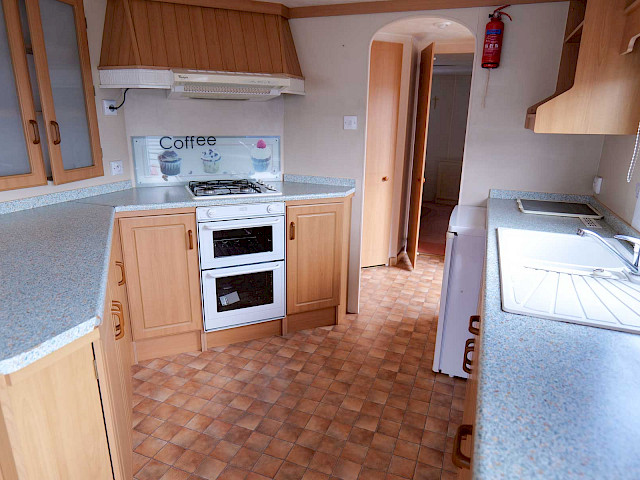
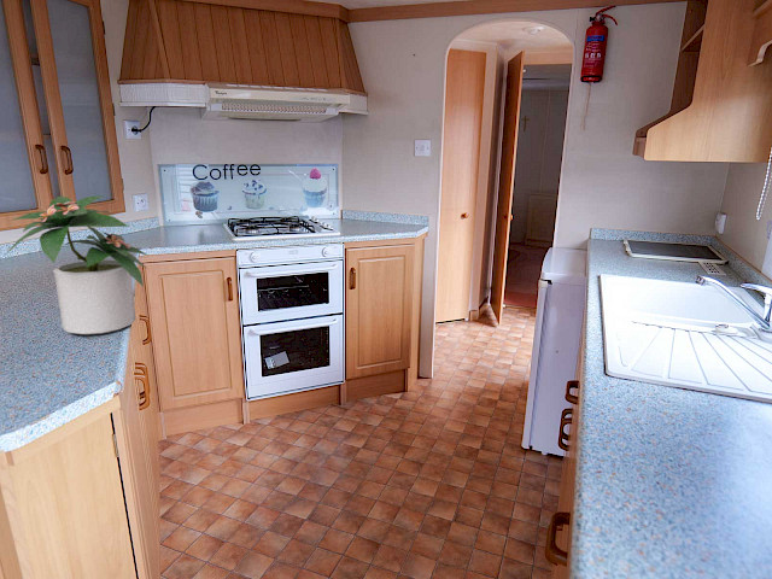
+ potted plant (82, 264)
